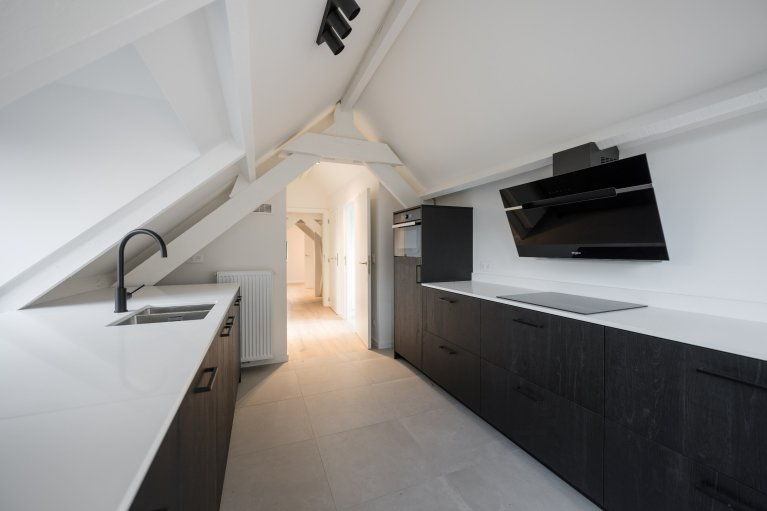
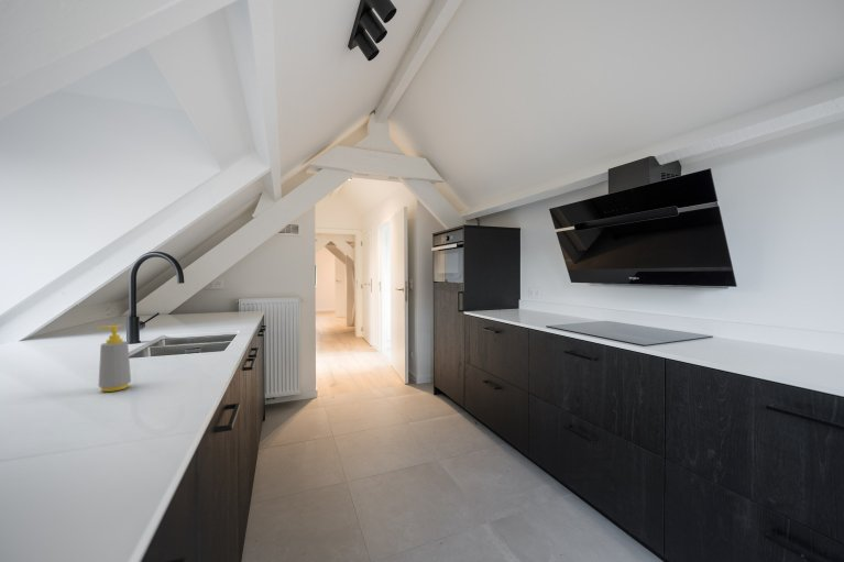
+ soap bottle (114, 356)
